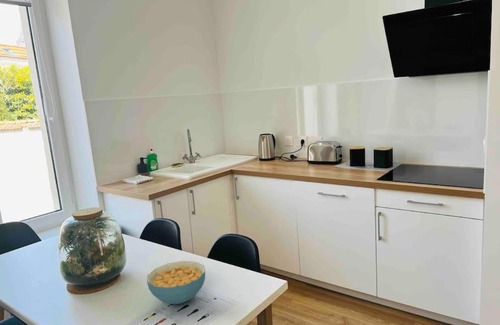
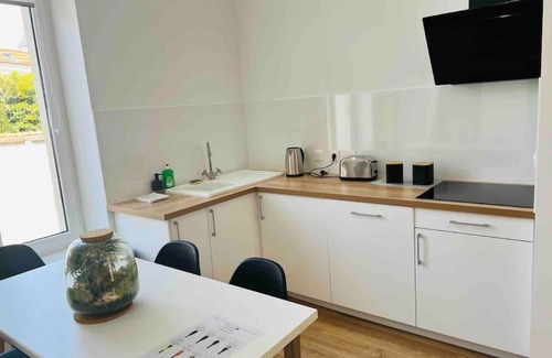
- cereal bowl (177, 286)
